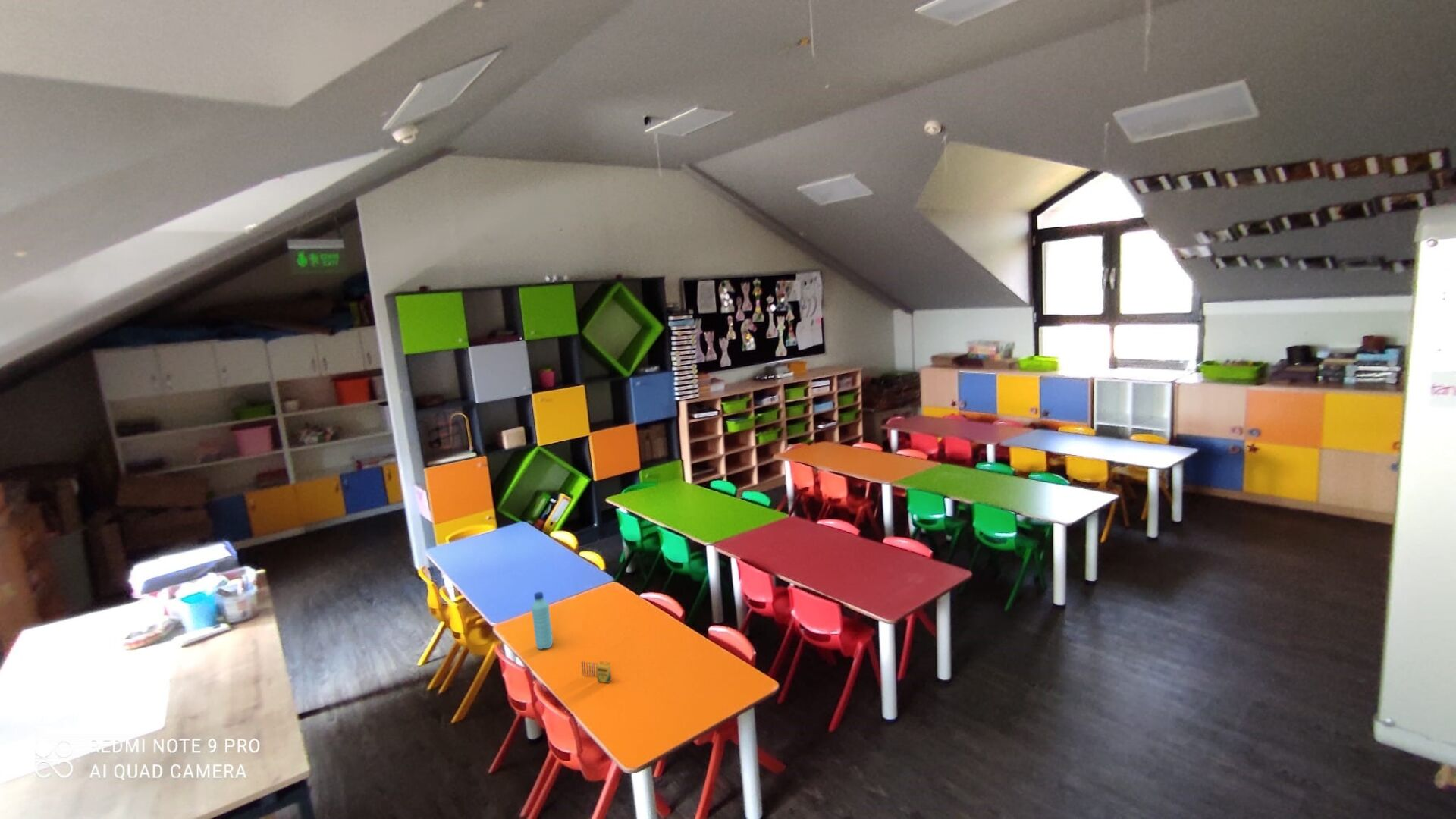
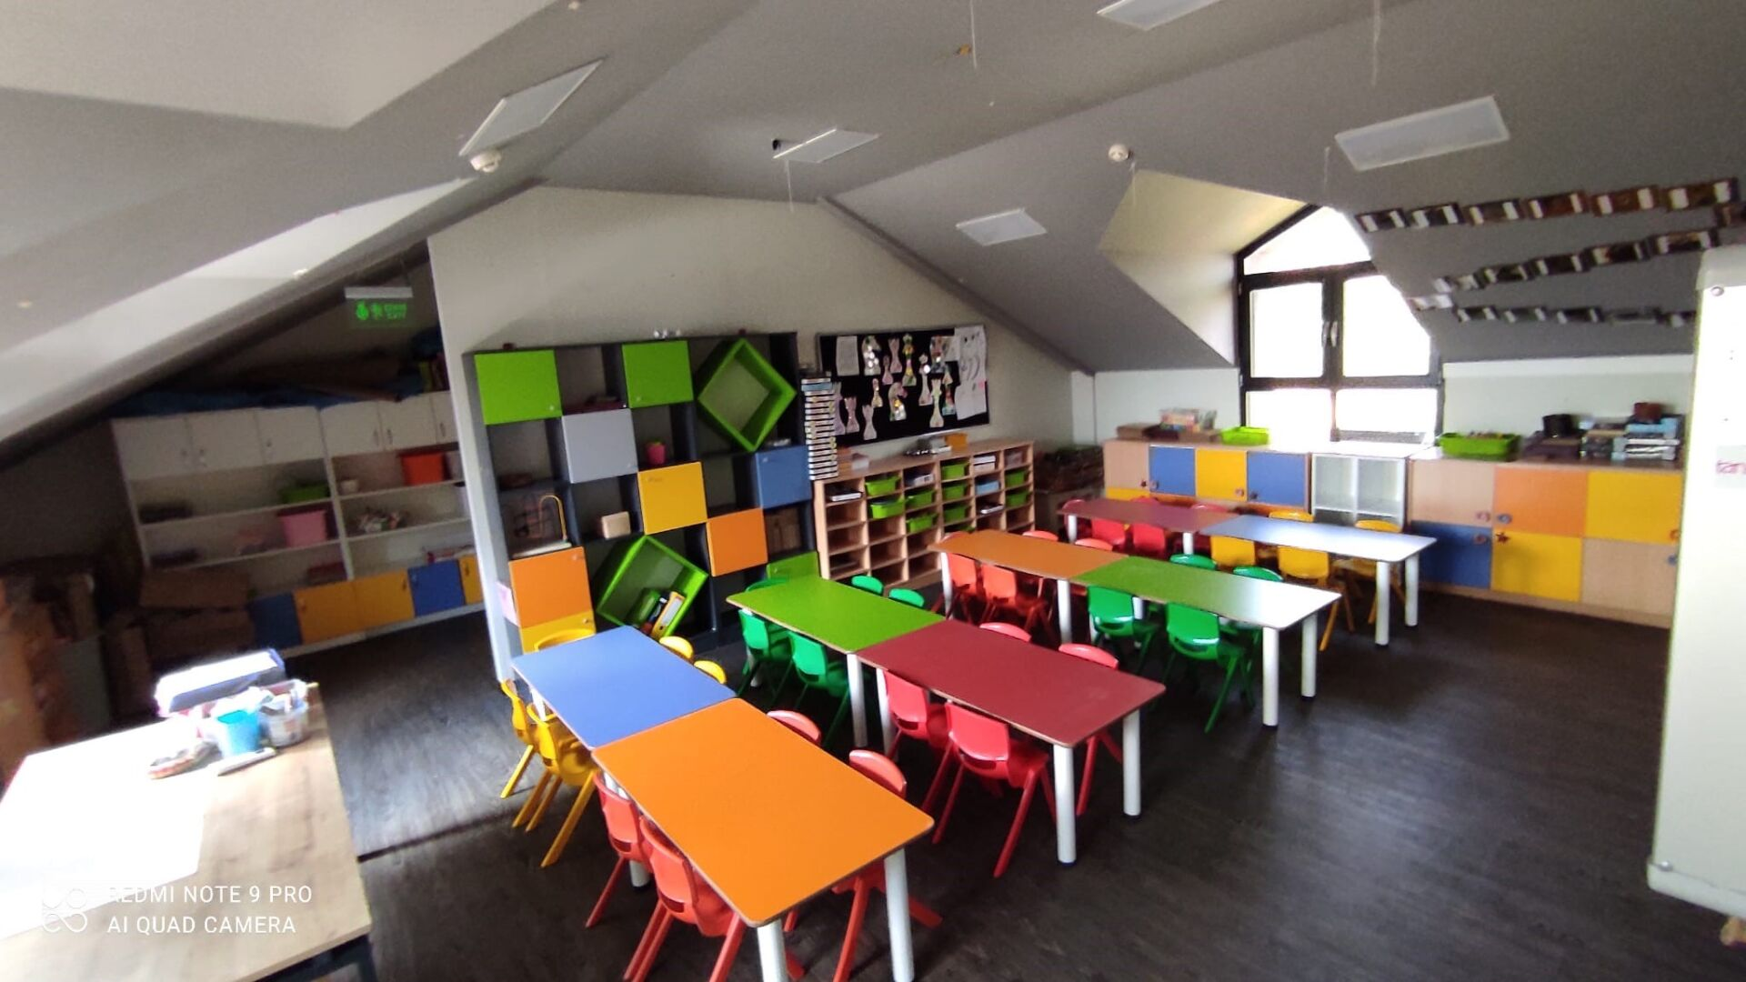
- water bottle (541, 620)
- crayon (597, 670)
